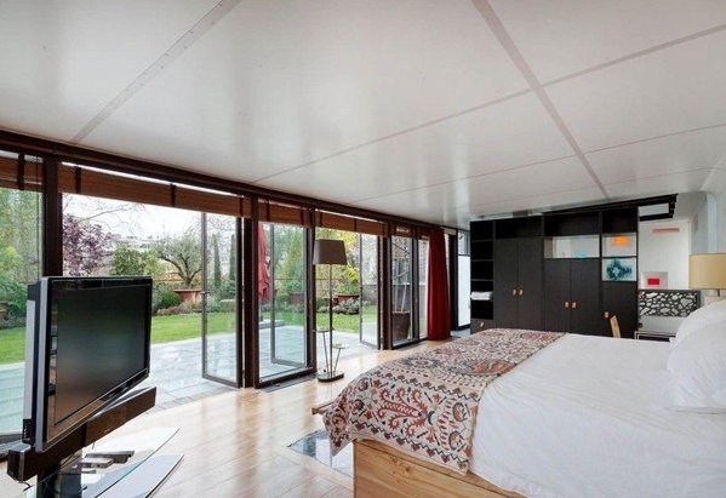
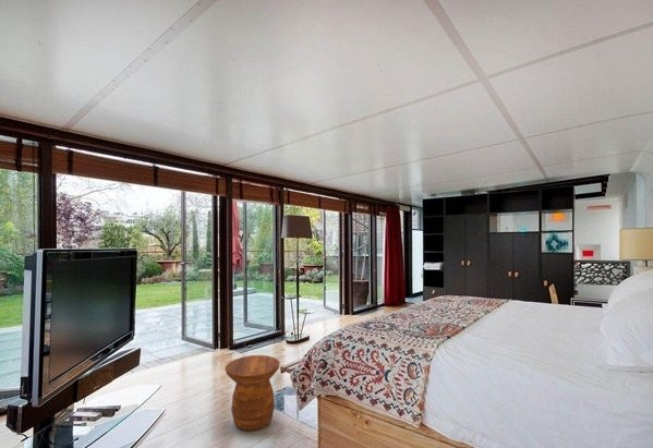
+ side table (253, 392)
